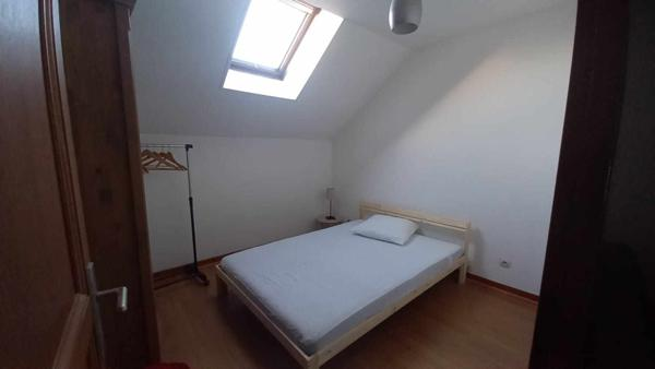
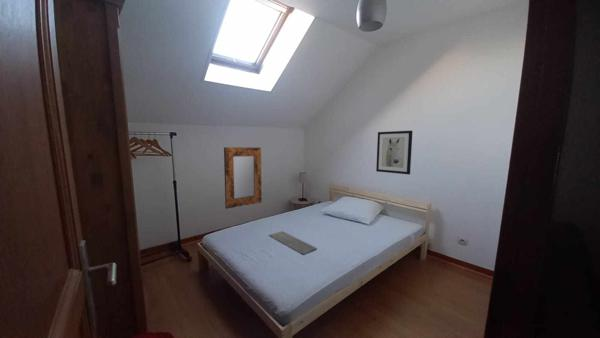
+ bath mat (291, 241)
+ wall art (393, 152)
+ home mirror (243, 176)
